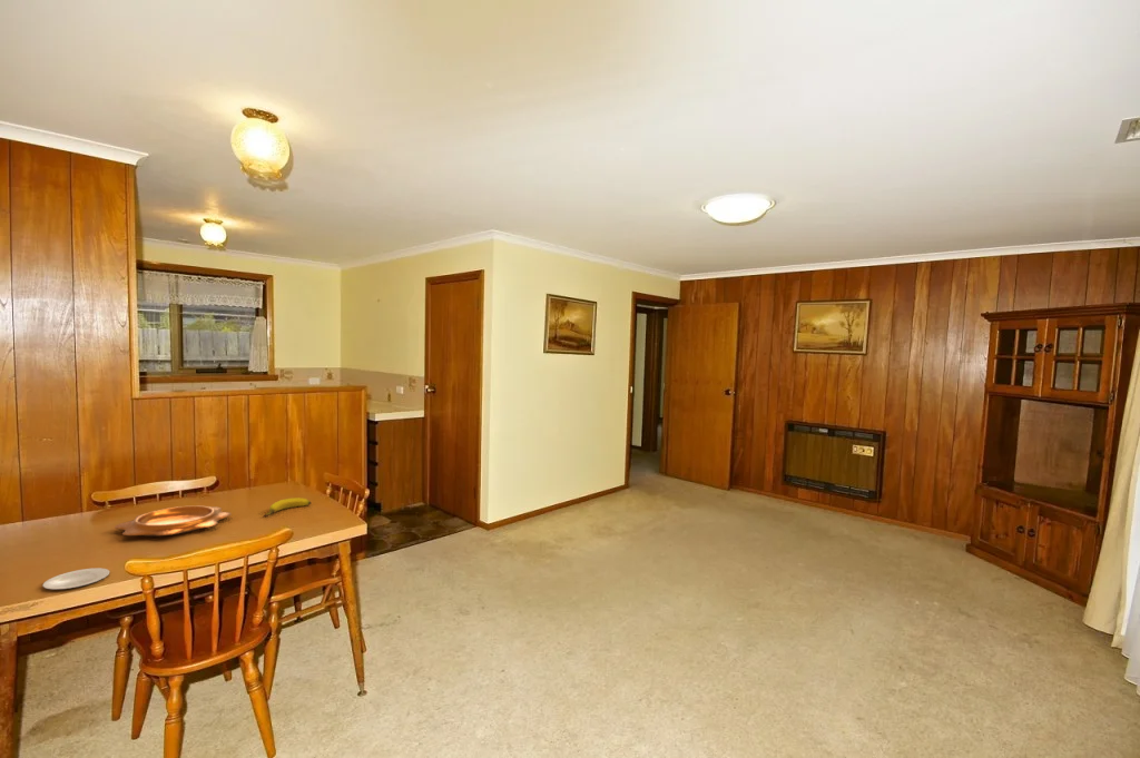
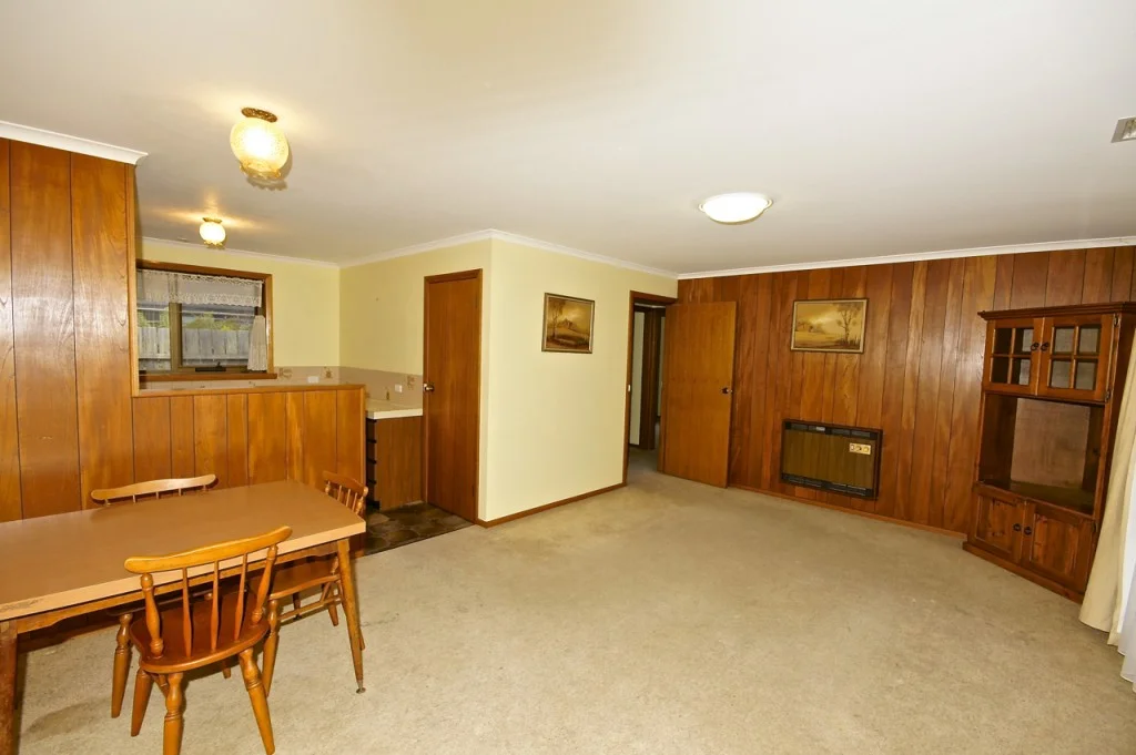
- banana (285, 505)
- plate (86, 569)
- decorative bowl (176, 520)
